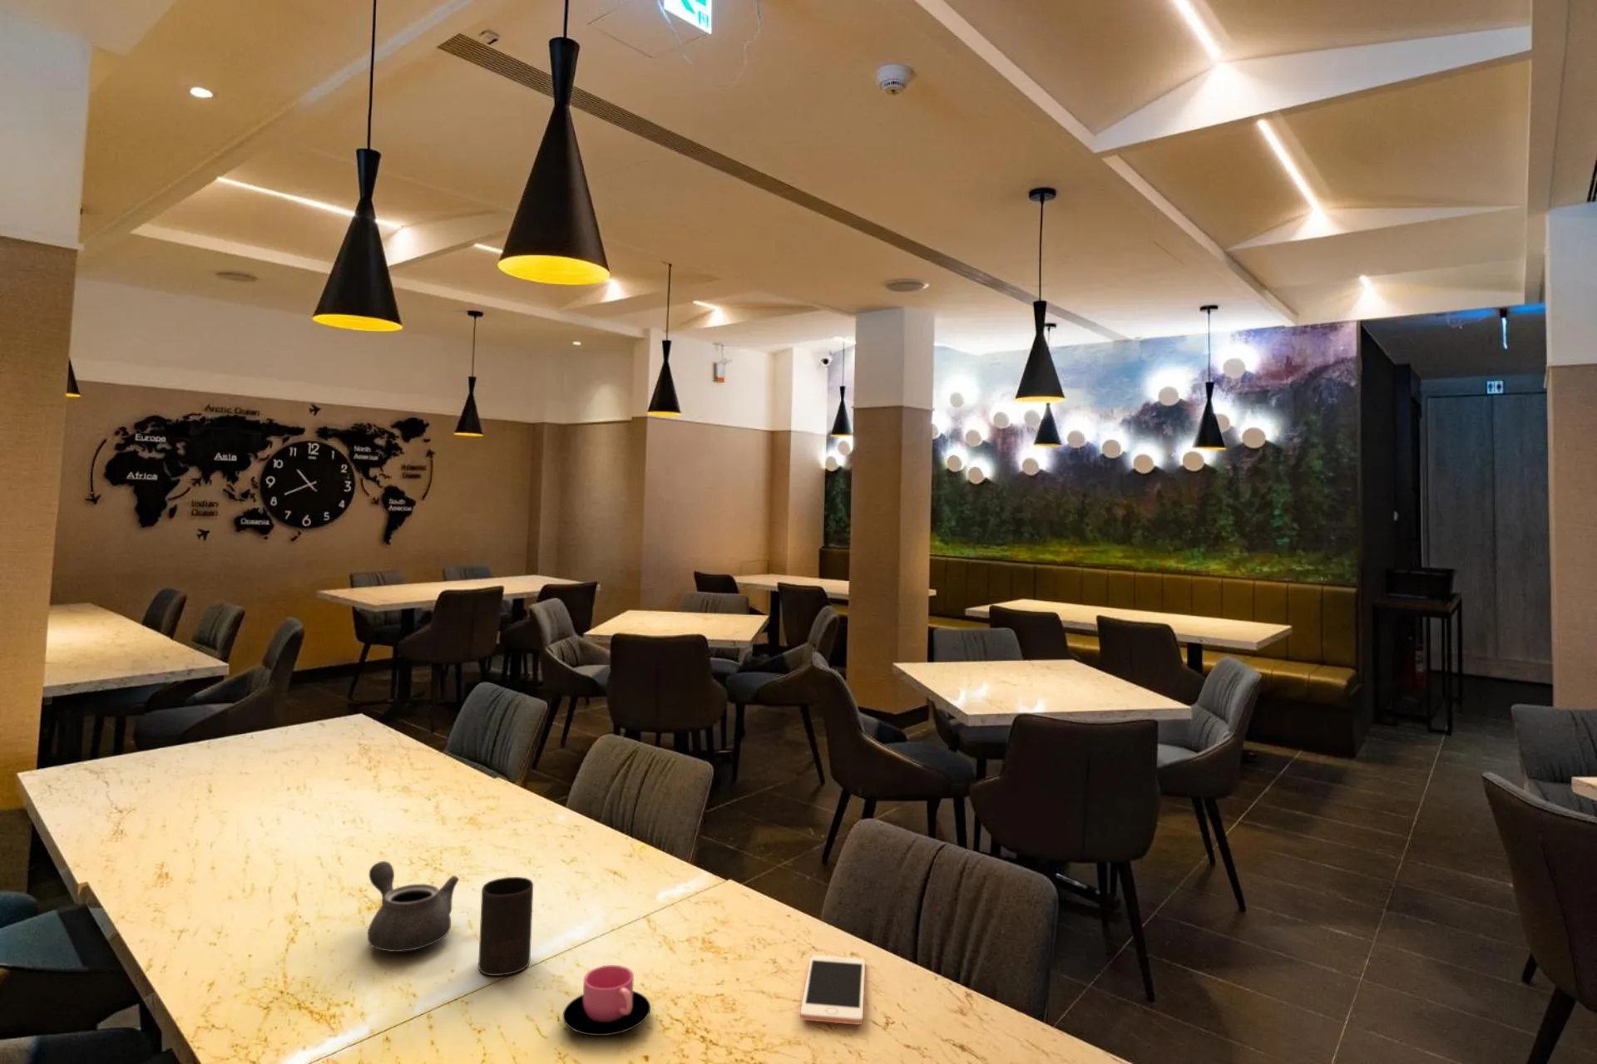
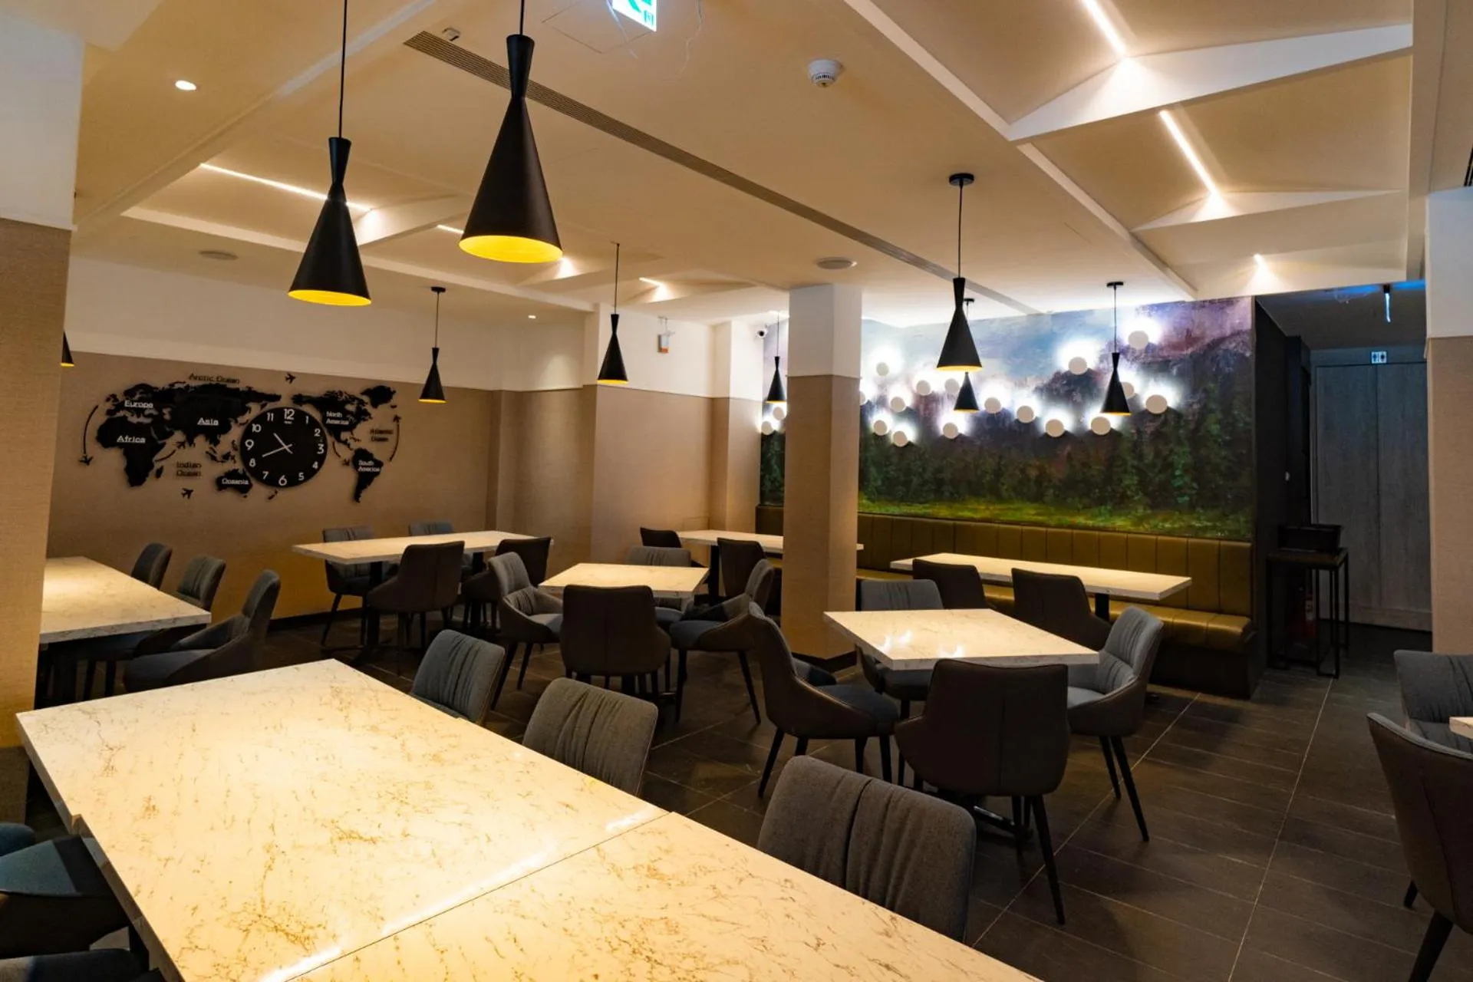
- cup (607, 999)
- cup (506, 924)
- cell phone (834, 987)
- teapot (406, 901)
